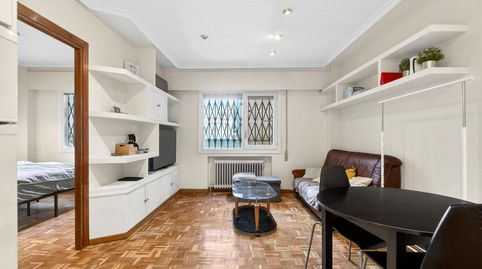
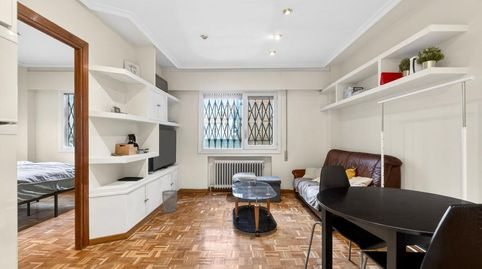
+ wastebasket (169, 201)
